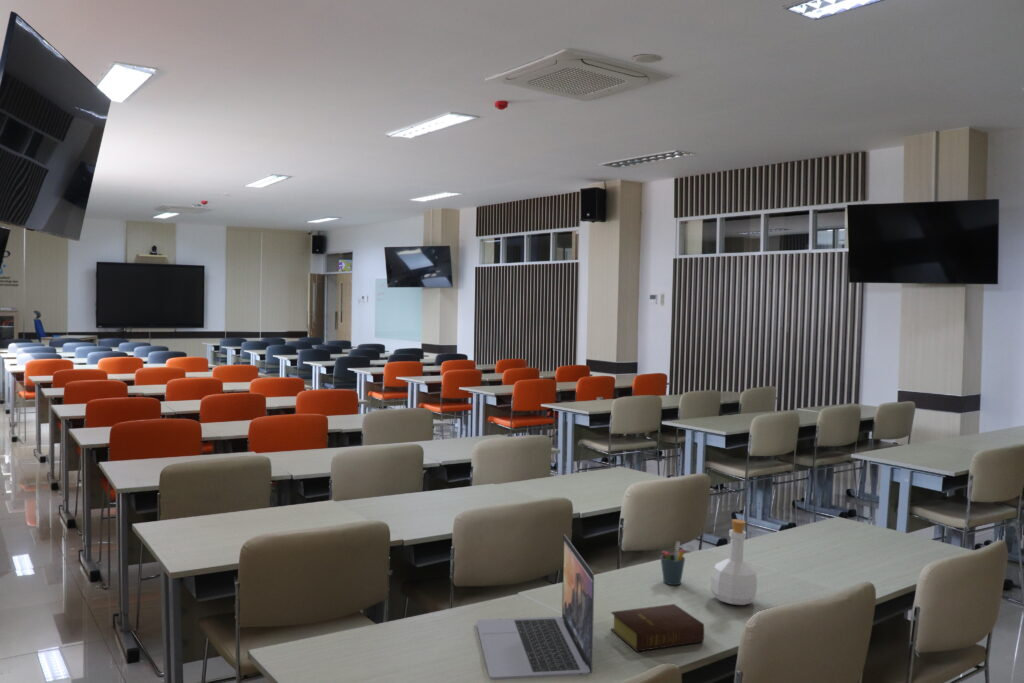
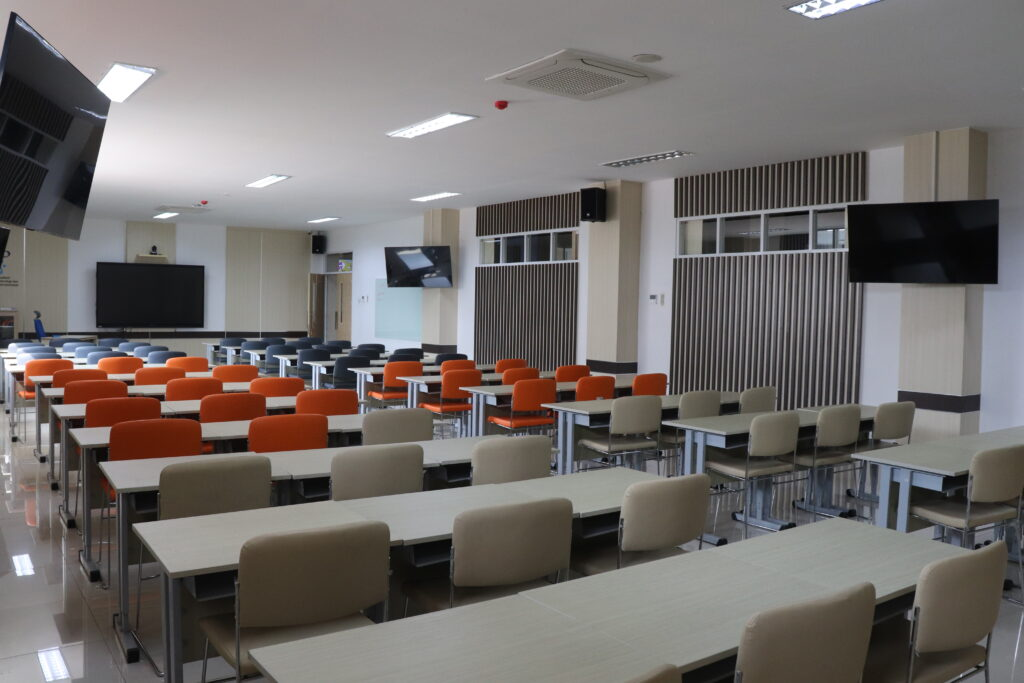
- bible (656, 627)
- pen holder (672, 563)
- laptop (531, 617)
- bottle (734, 560)
